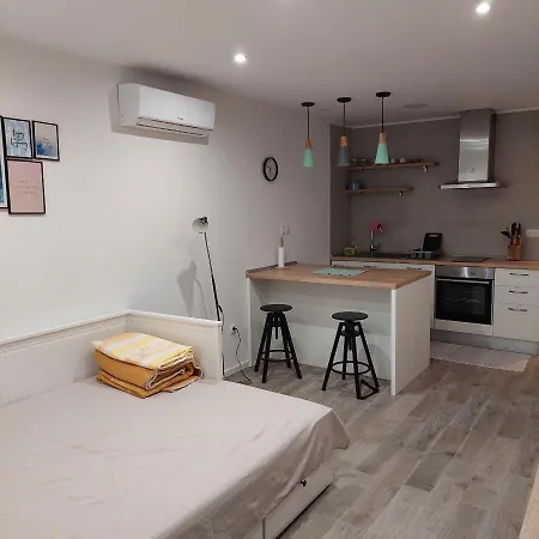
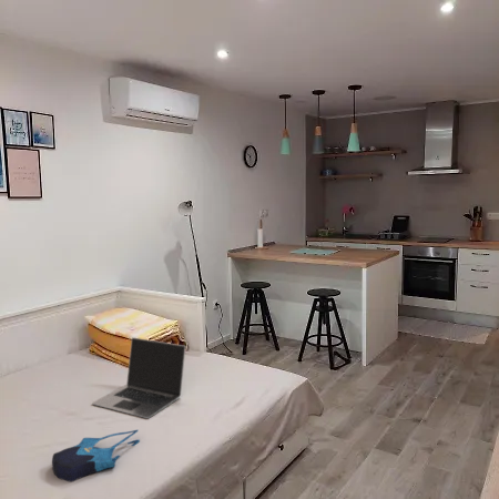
+ laptop (139, 374)
+ tote bag (100, 451)
